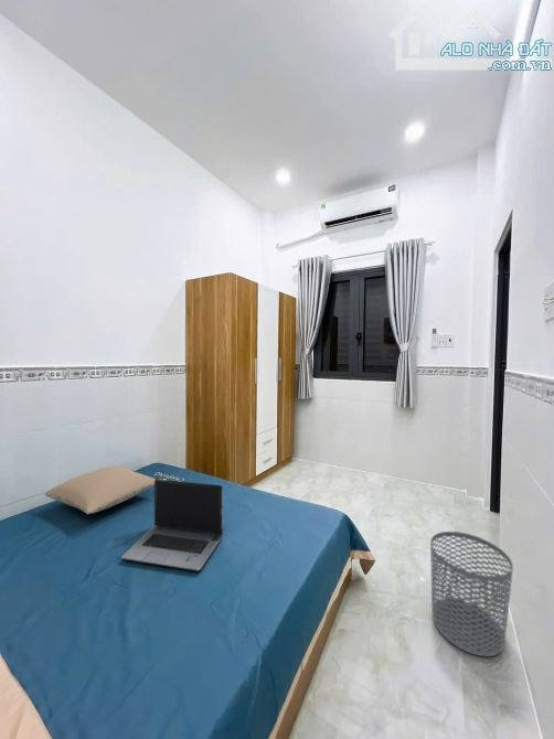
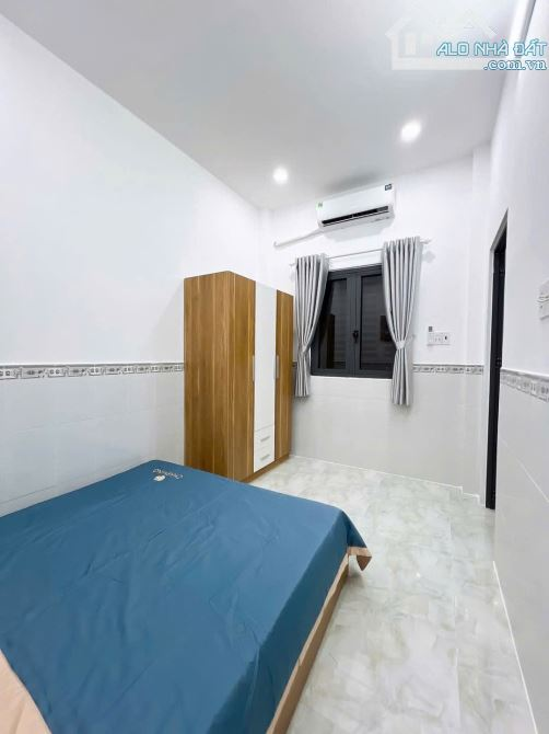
- waste bin (468, 589)
- pillow (105, 488)
- laptop computer (174, 521)
